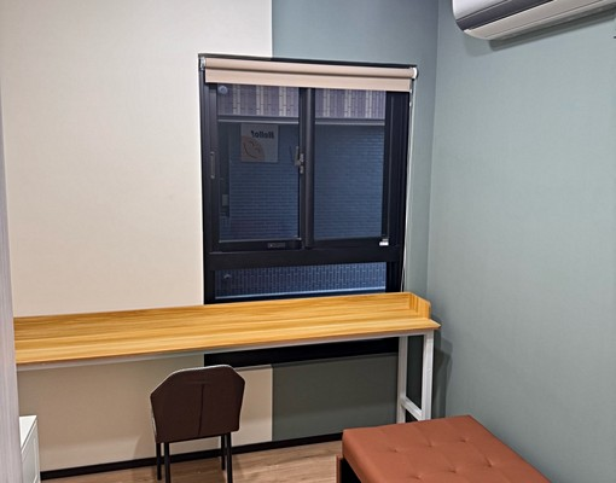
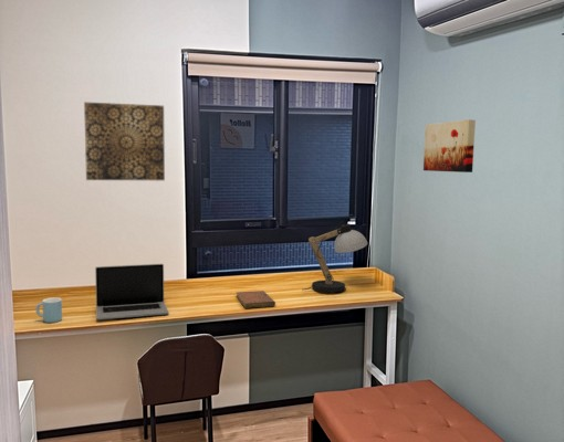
+ mug (49, 309)
+ laptop (132, 291)
+ wall art (447, 147)
+ notebook (254, 298)
+ desk lamp (336, 252)
+ wall art (125, 143)
